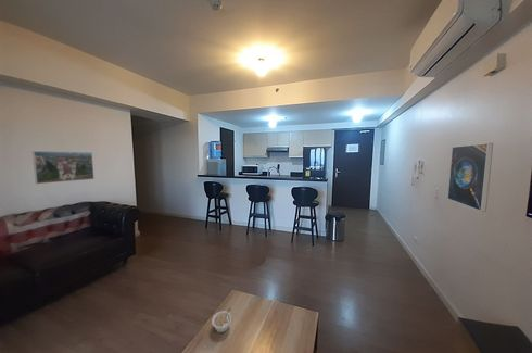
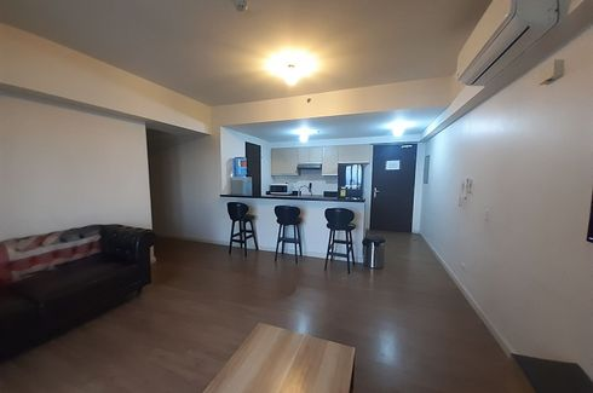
- legume (221, 320)
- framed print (467, 175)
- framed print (66, 166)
